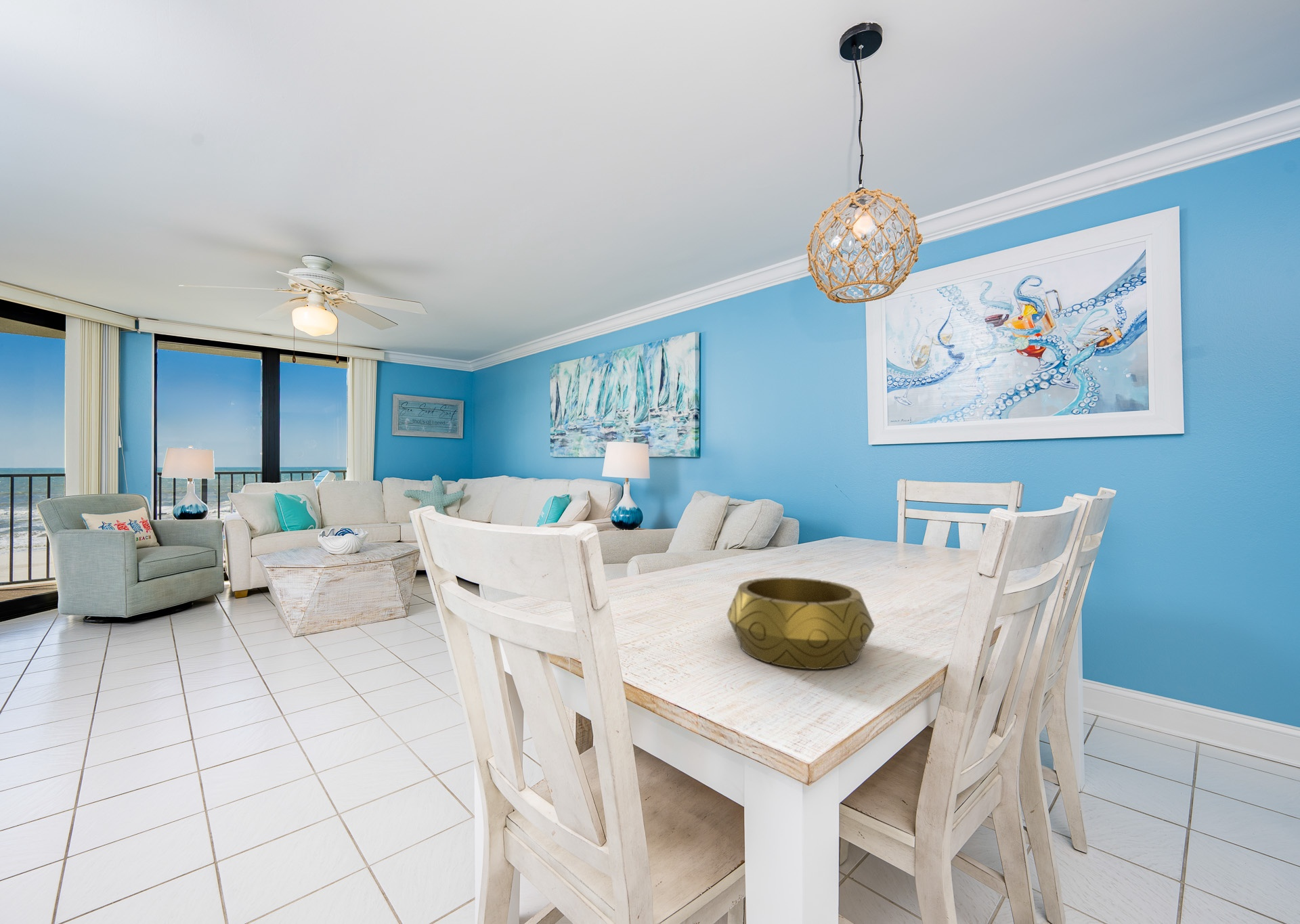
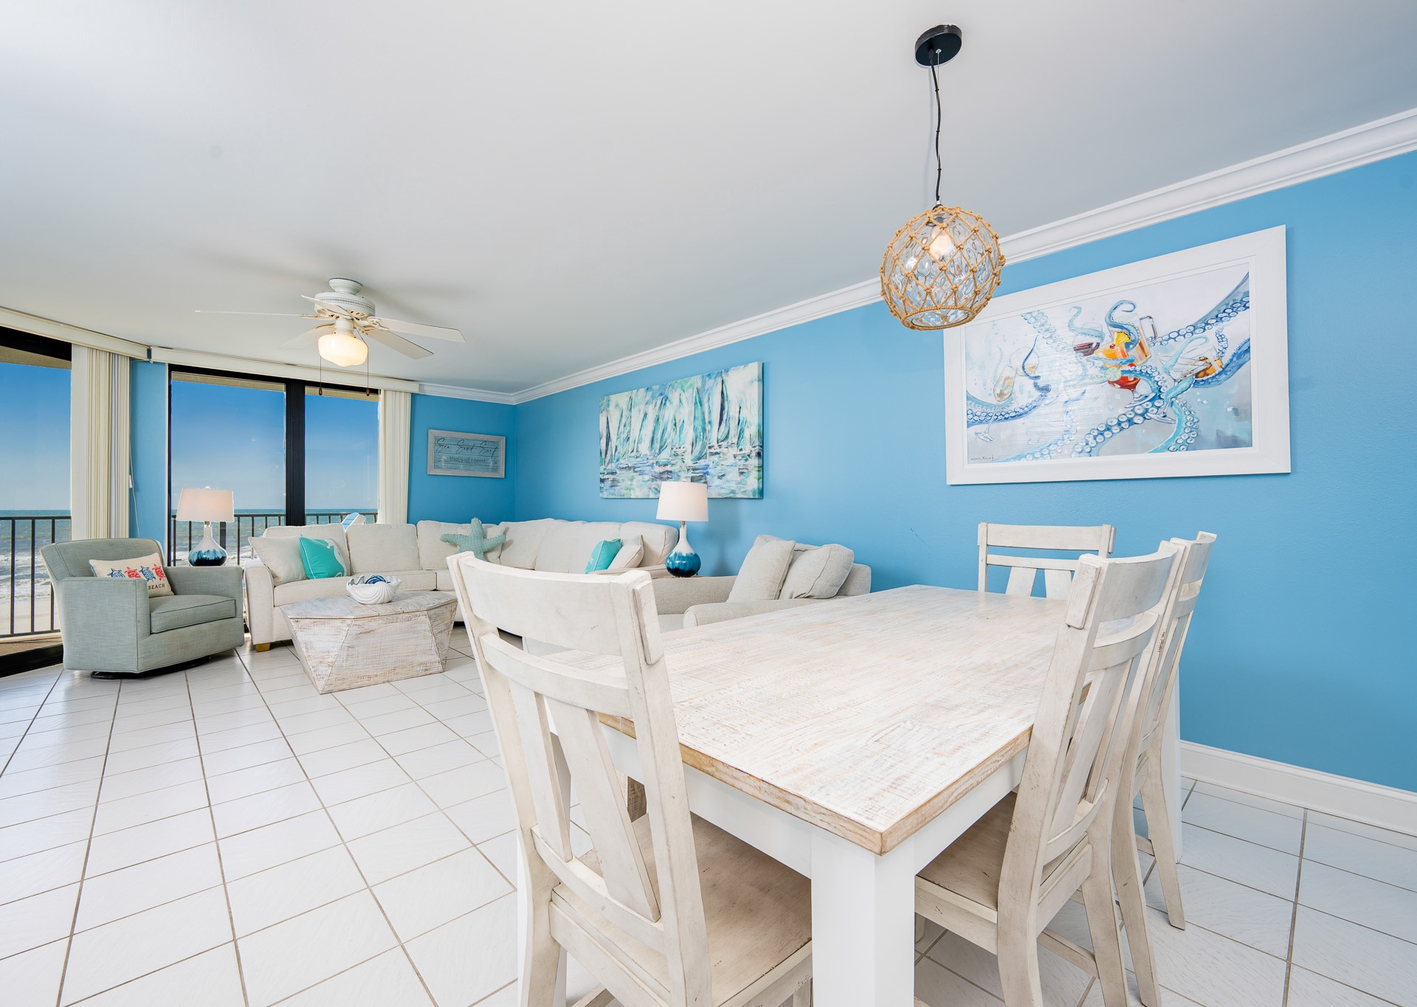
- decorative bowl (798, 618)
